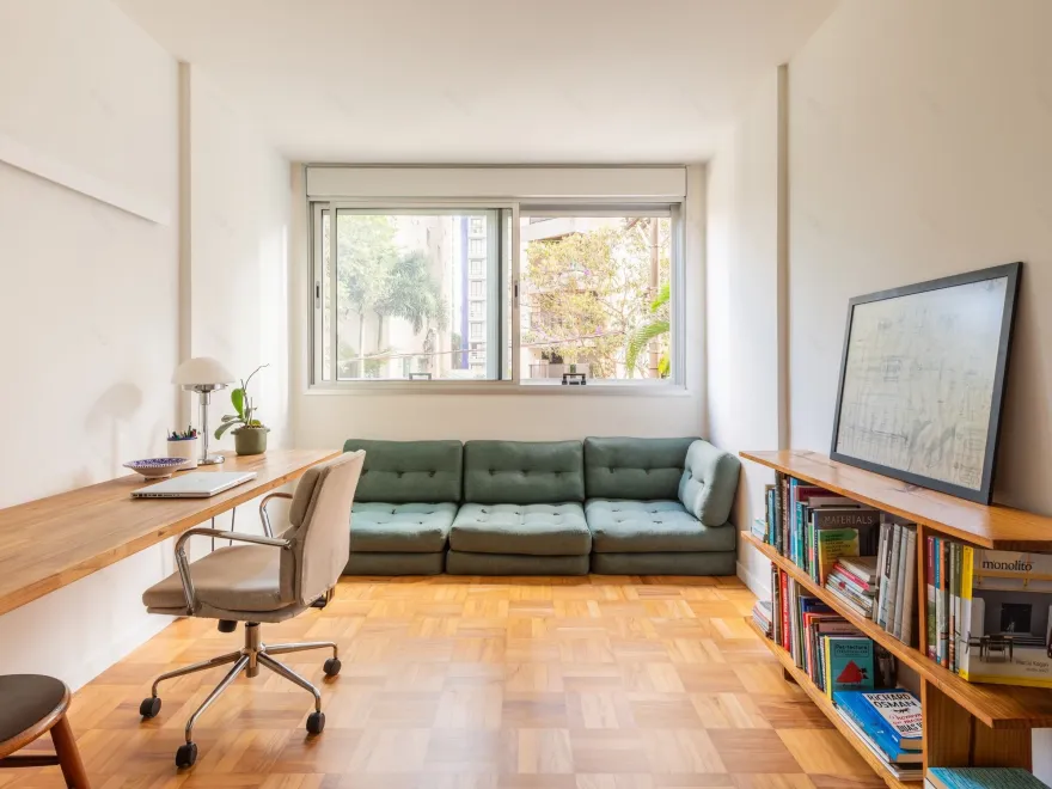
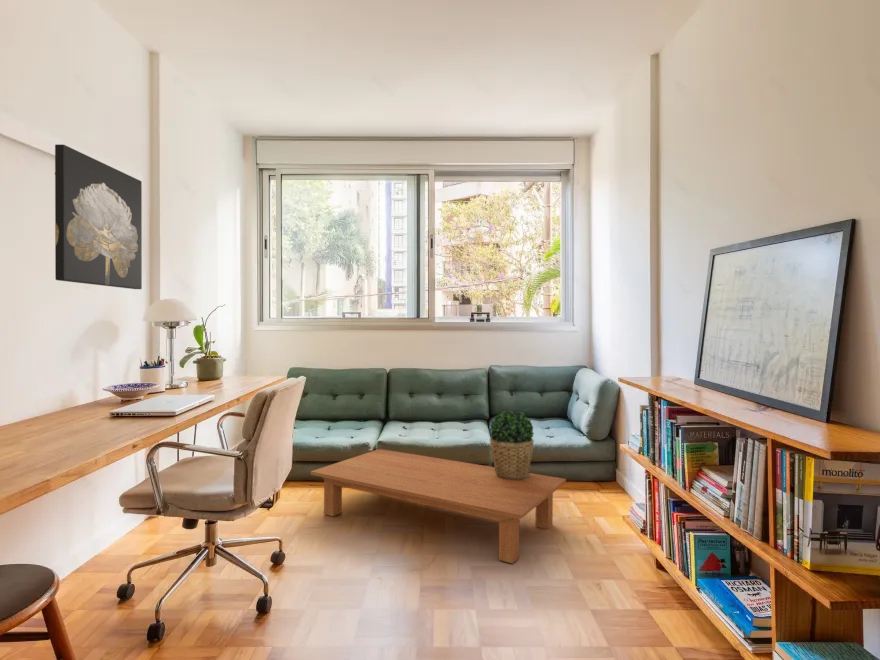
+ potted plant (511, 442)
+ coffee table (435, 497)
+ wall art (102, 225)
